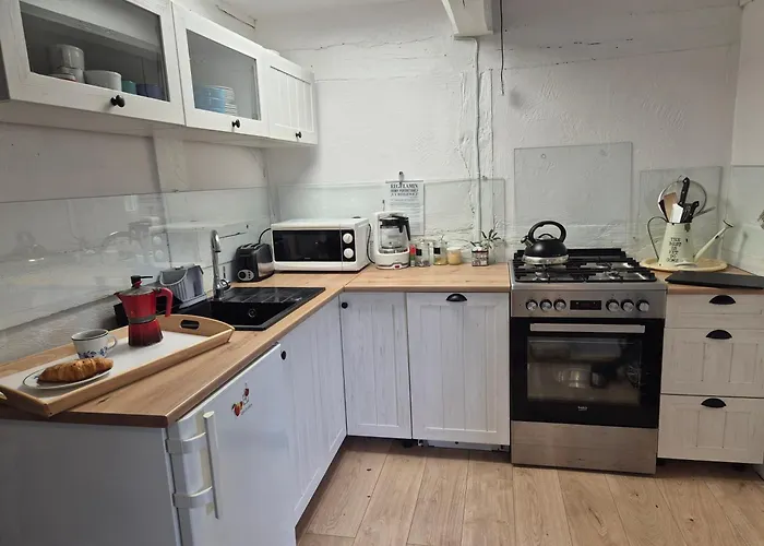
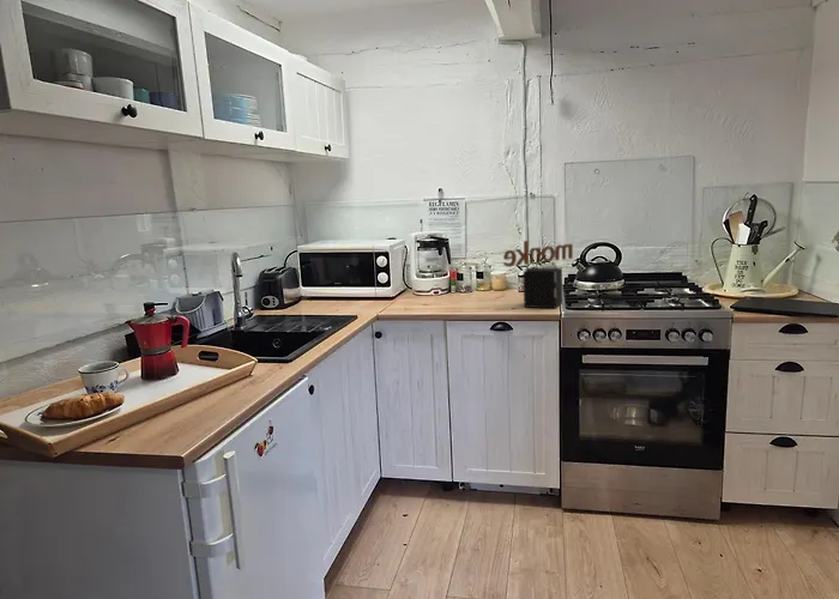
+ knife block (539, 272)
